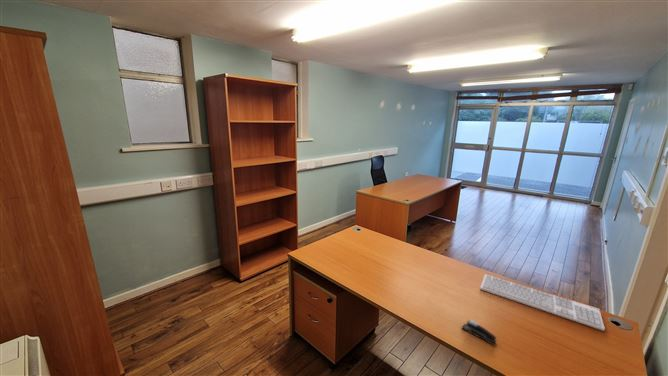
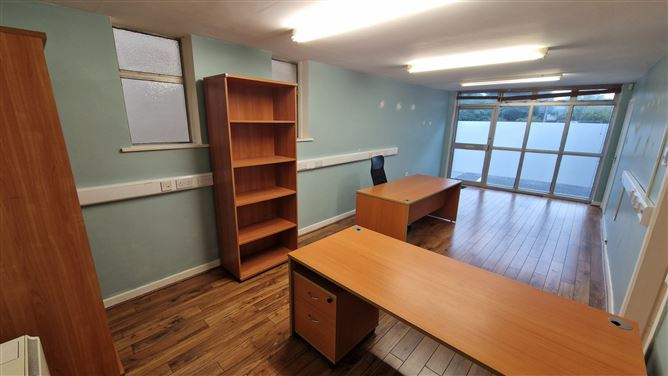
- stapler (479, 330)
- keyboard (536, 297)
